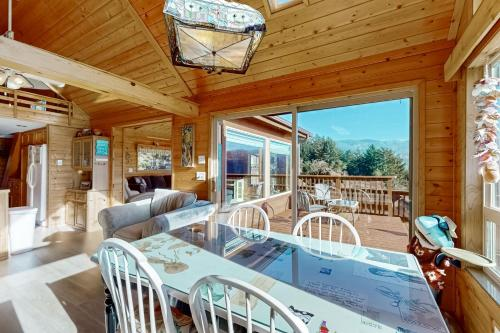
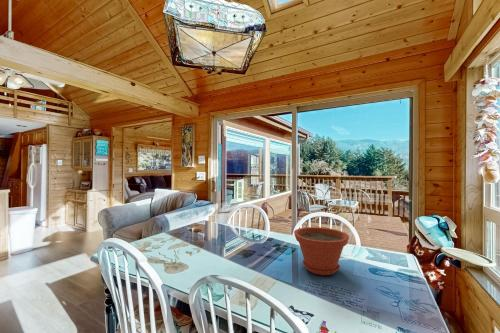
+ plant pot (320, 251)
